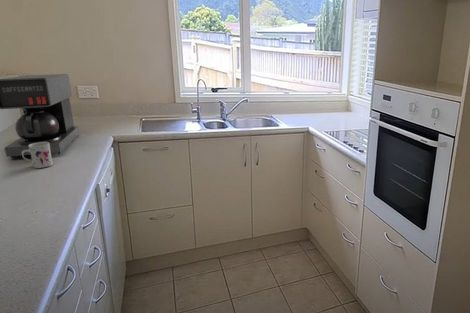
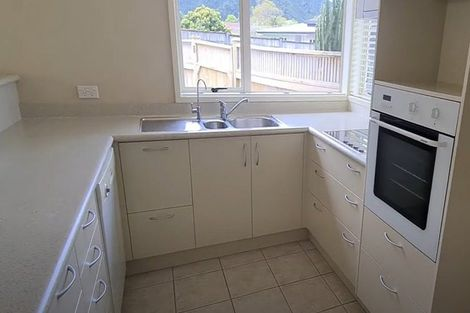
- mug (37, 155)
- coffee maker (41, 112)
